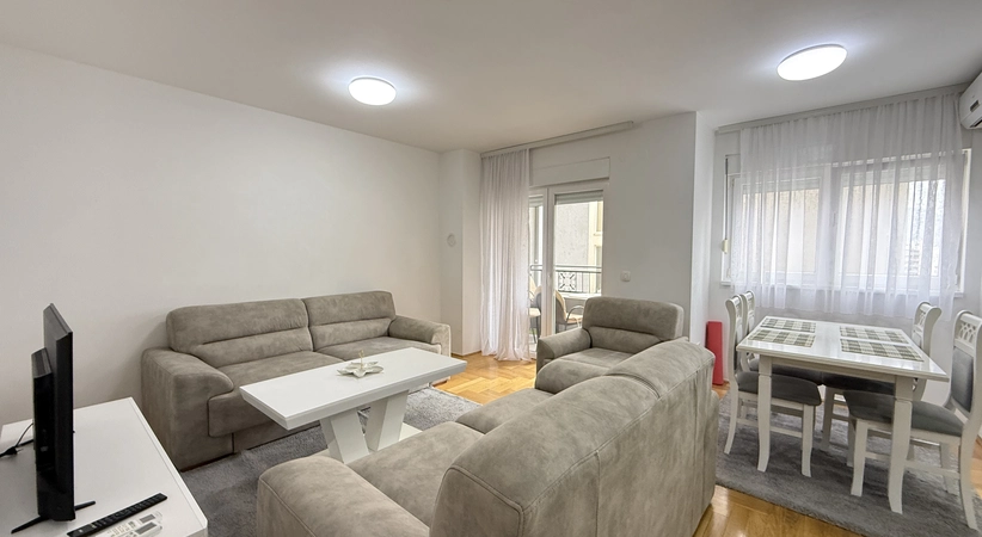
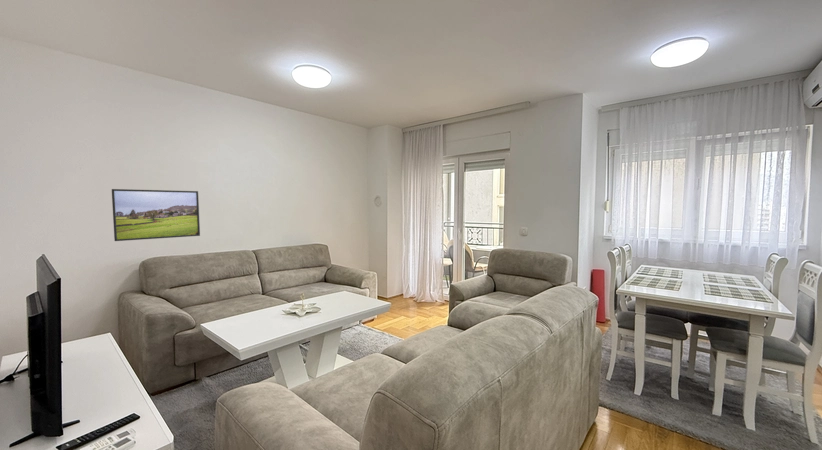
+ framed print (159, 214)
